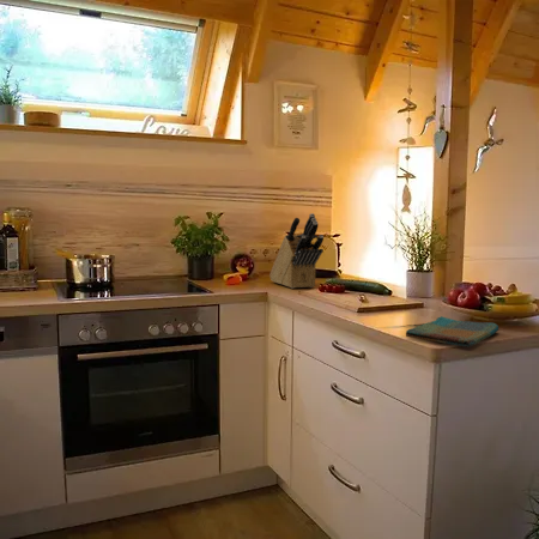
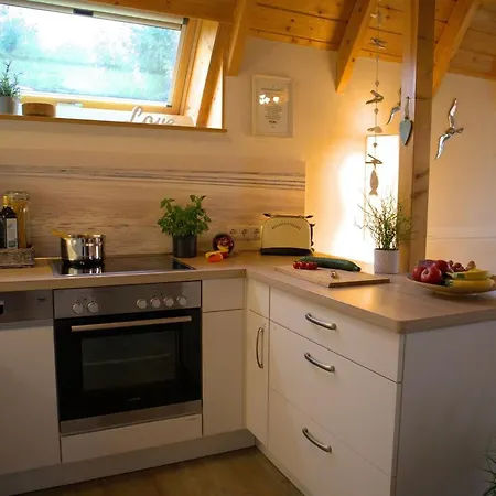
- dish towel (453, 329)
- knife block (296, 249)
